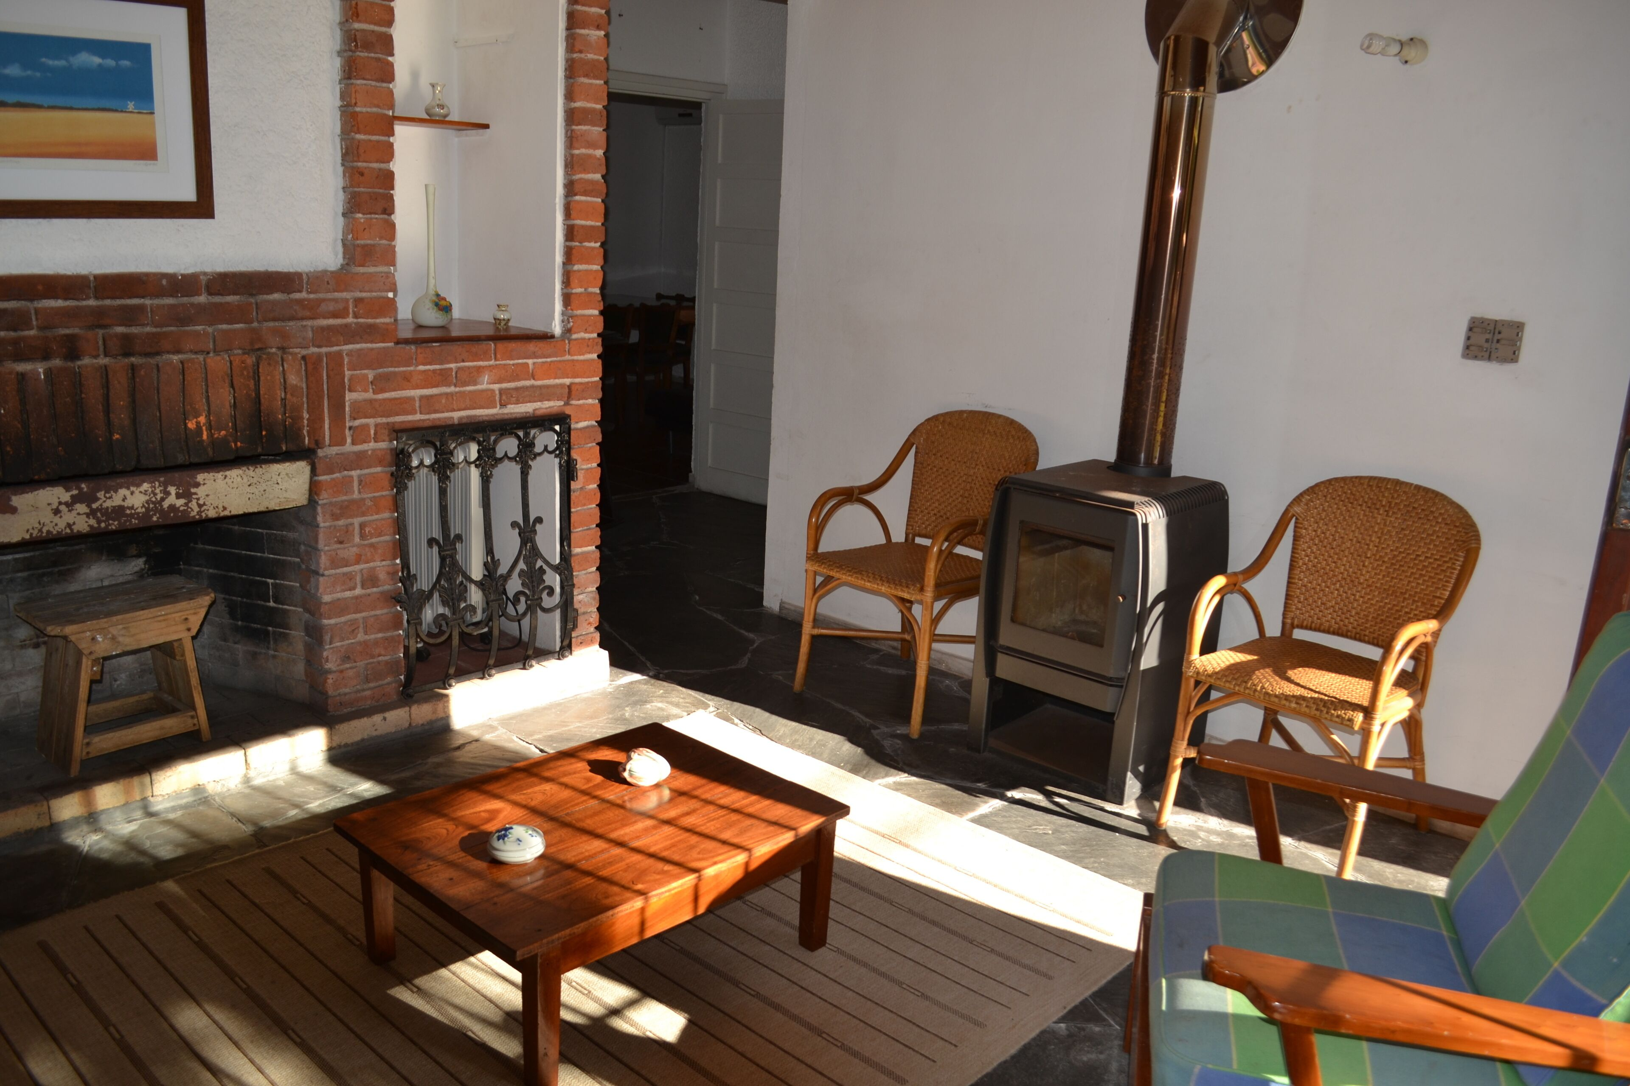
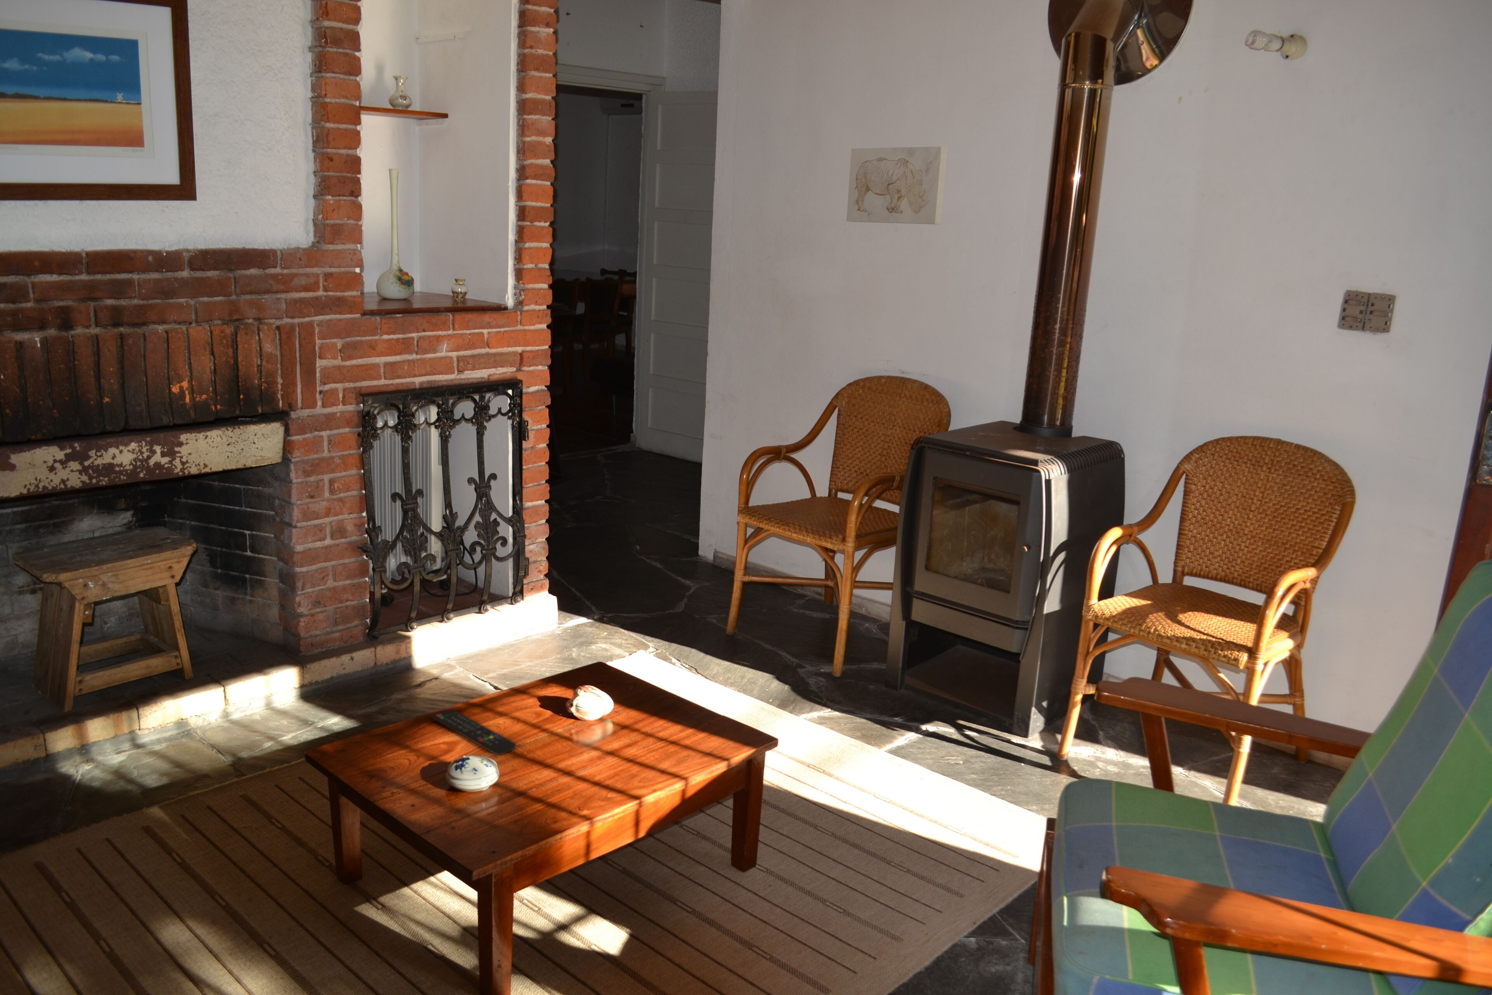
+ wall art (895, 185)
+ remote control (472, 732)
